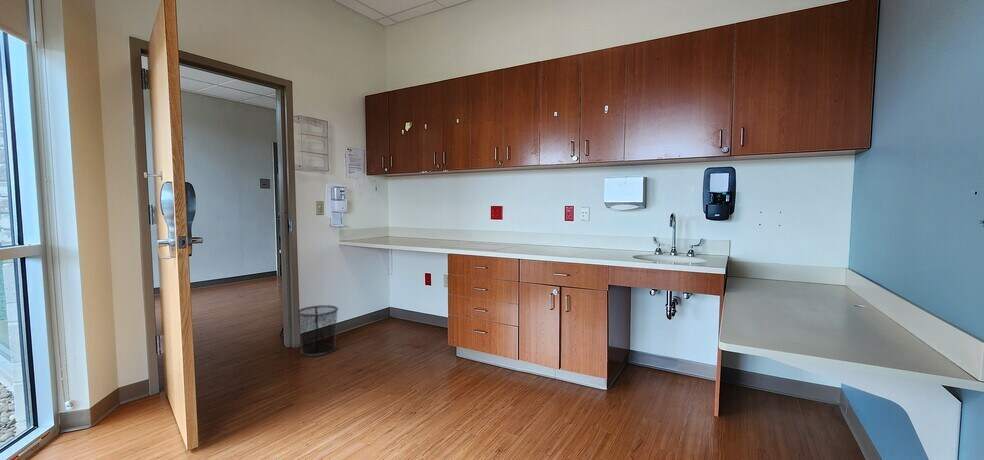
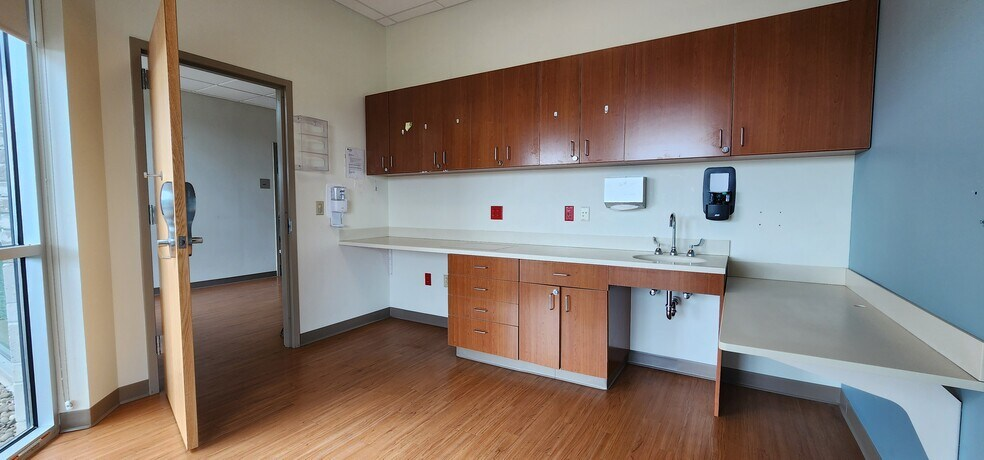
- waste bin (317, 330)
